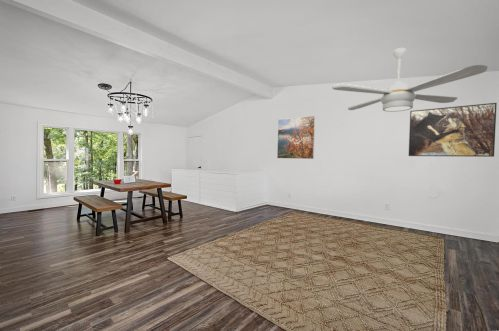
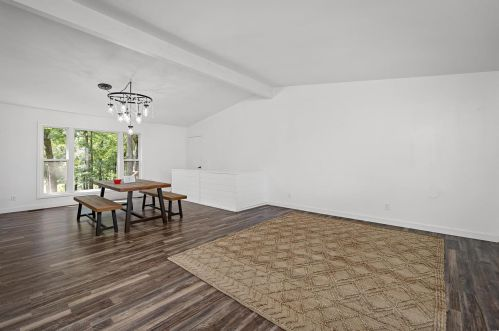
- ceiling fan (398, 79)
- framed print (448, 131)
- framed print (295, 138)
